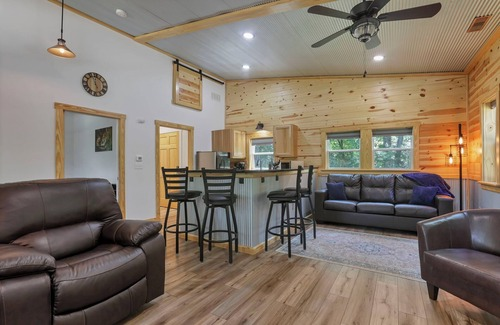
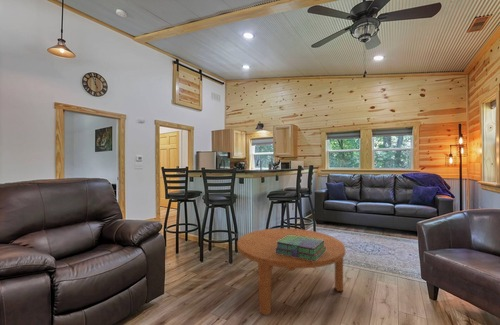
+ stack of books (300, 245)
+ coffee table (289, 265)
